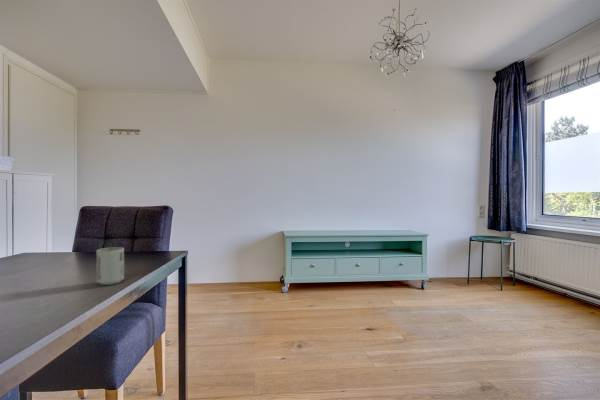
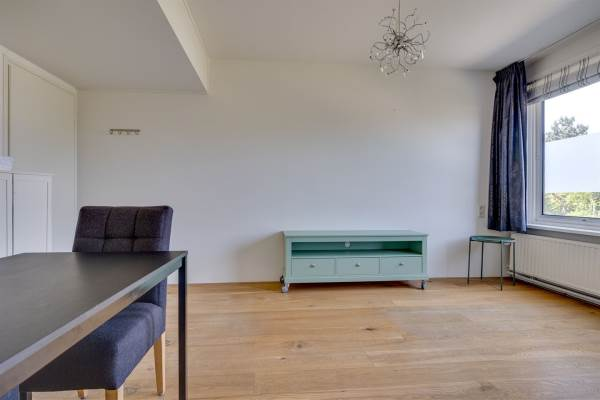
- cup (110, 265)
